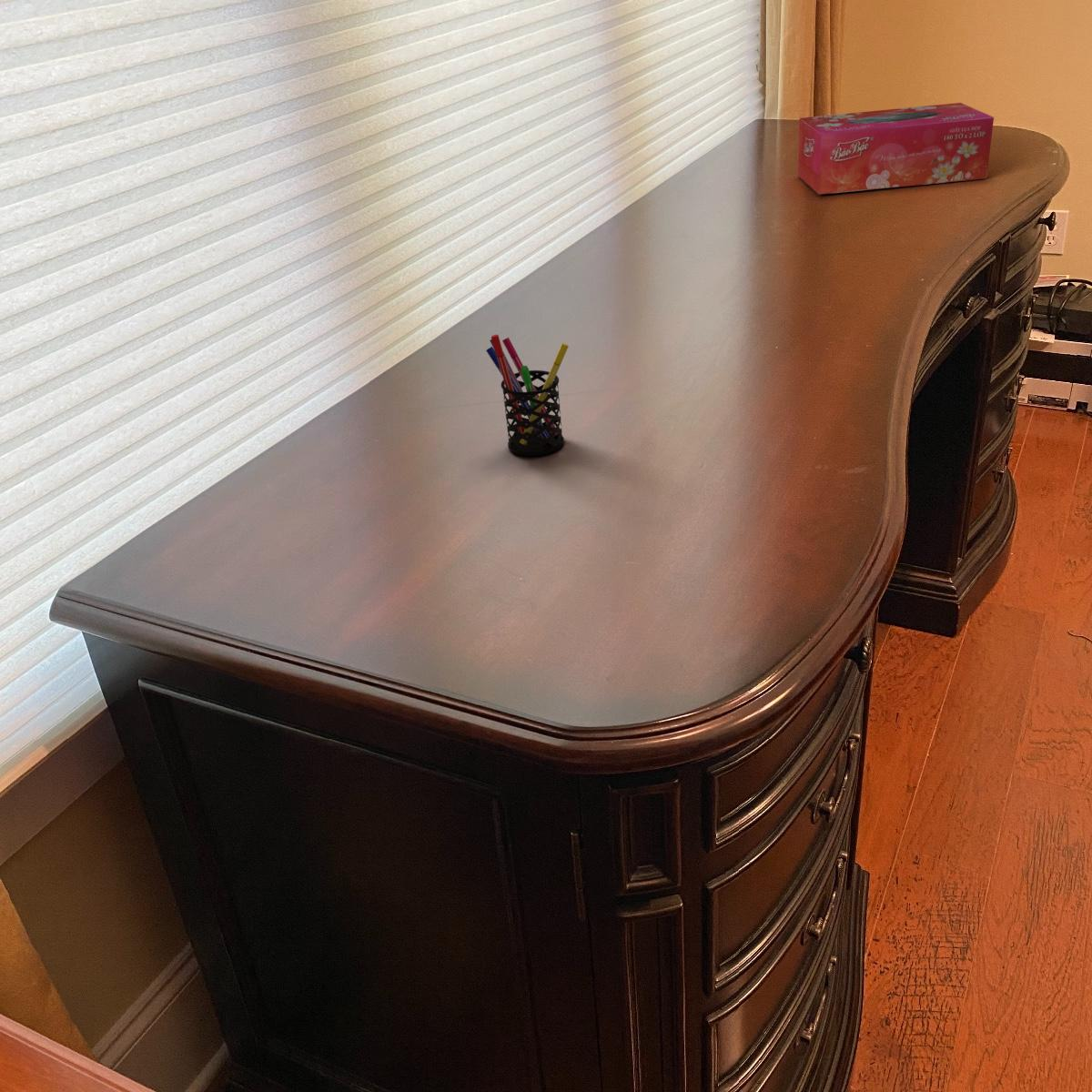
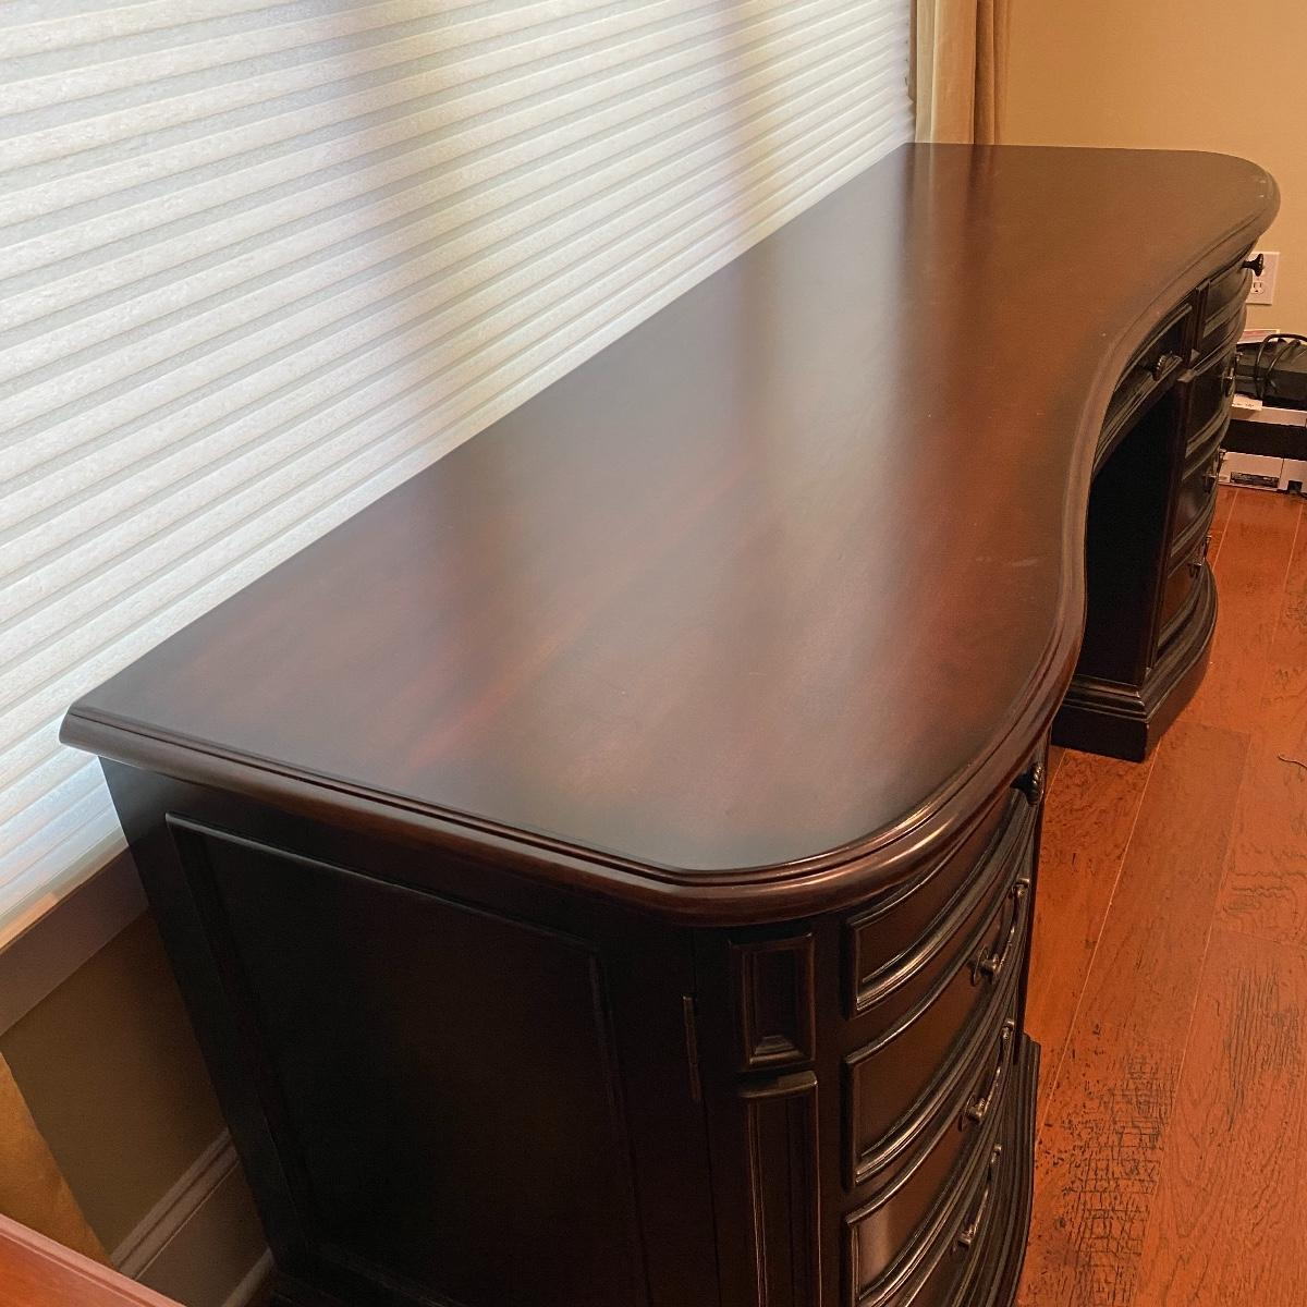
- pen holder (527, 392)
- tissue box (891, 147)
